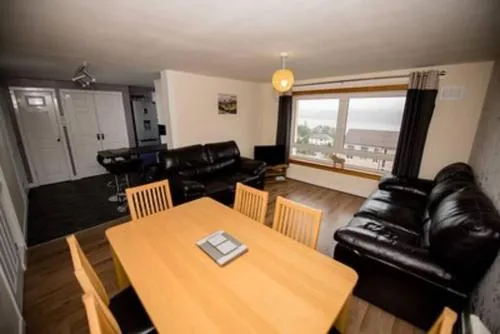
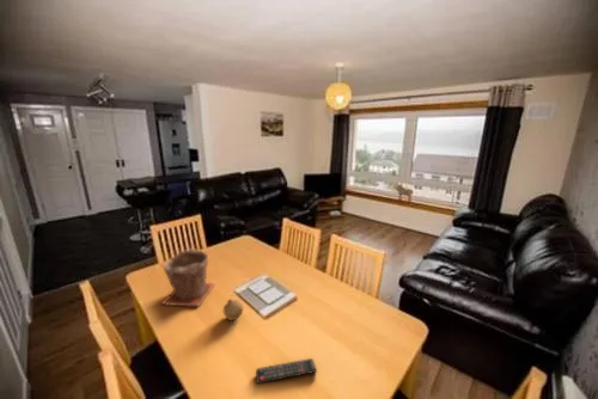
+ plant pot (187, 276)
+ remote control (286, 370)
+ fruit (233, 308)
